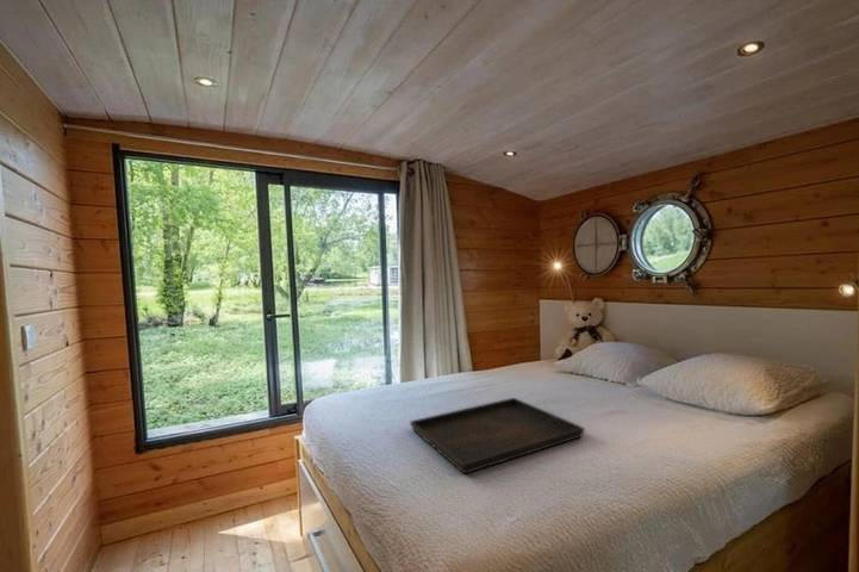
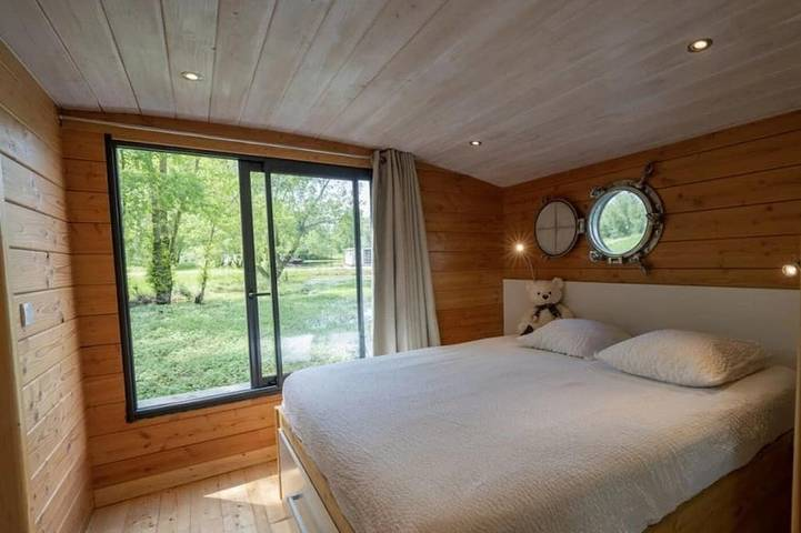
- serving tray (493, 428)
